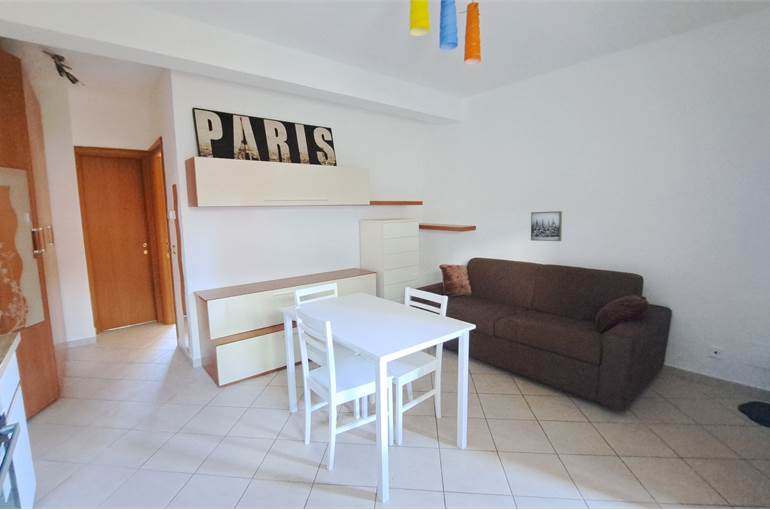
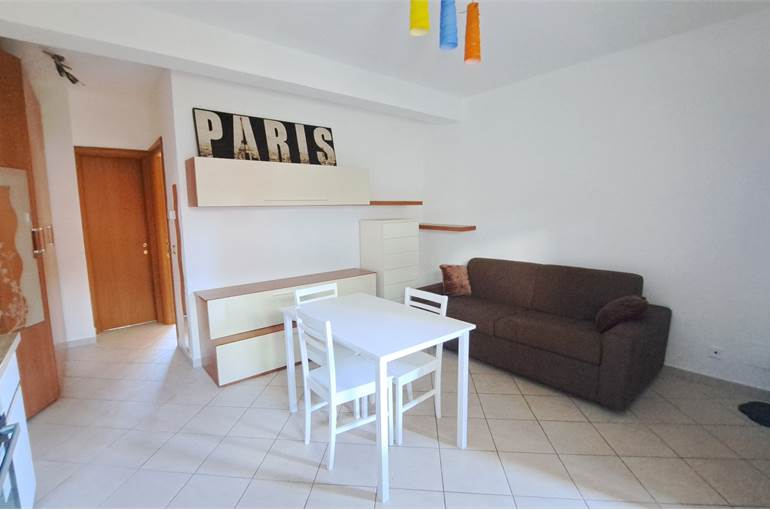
- wall art (545, 226)
